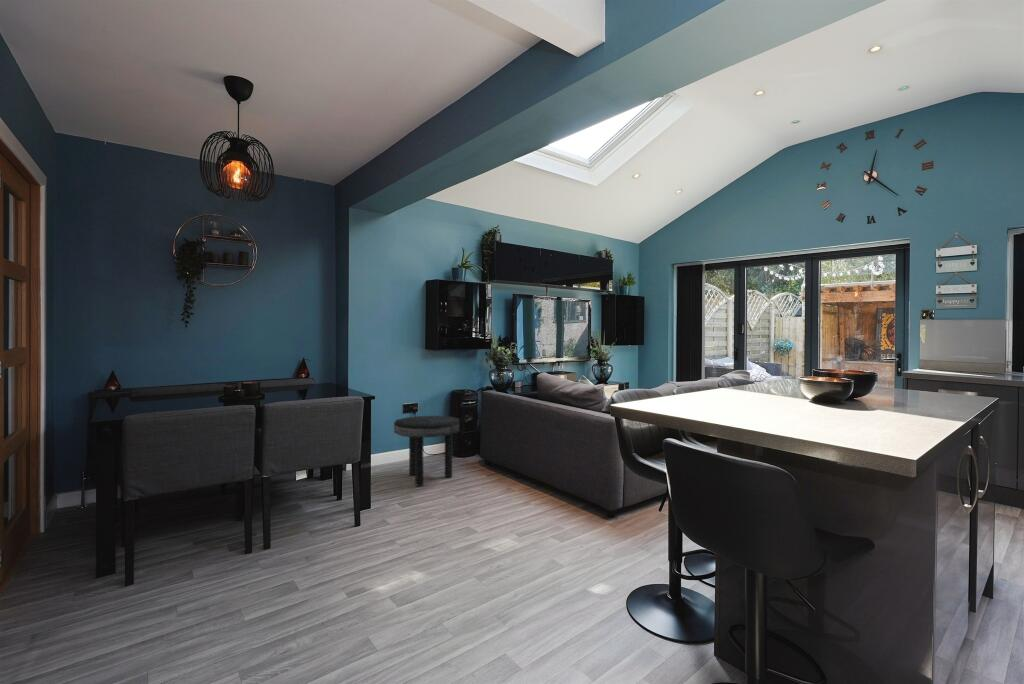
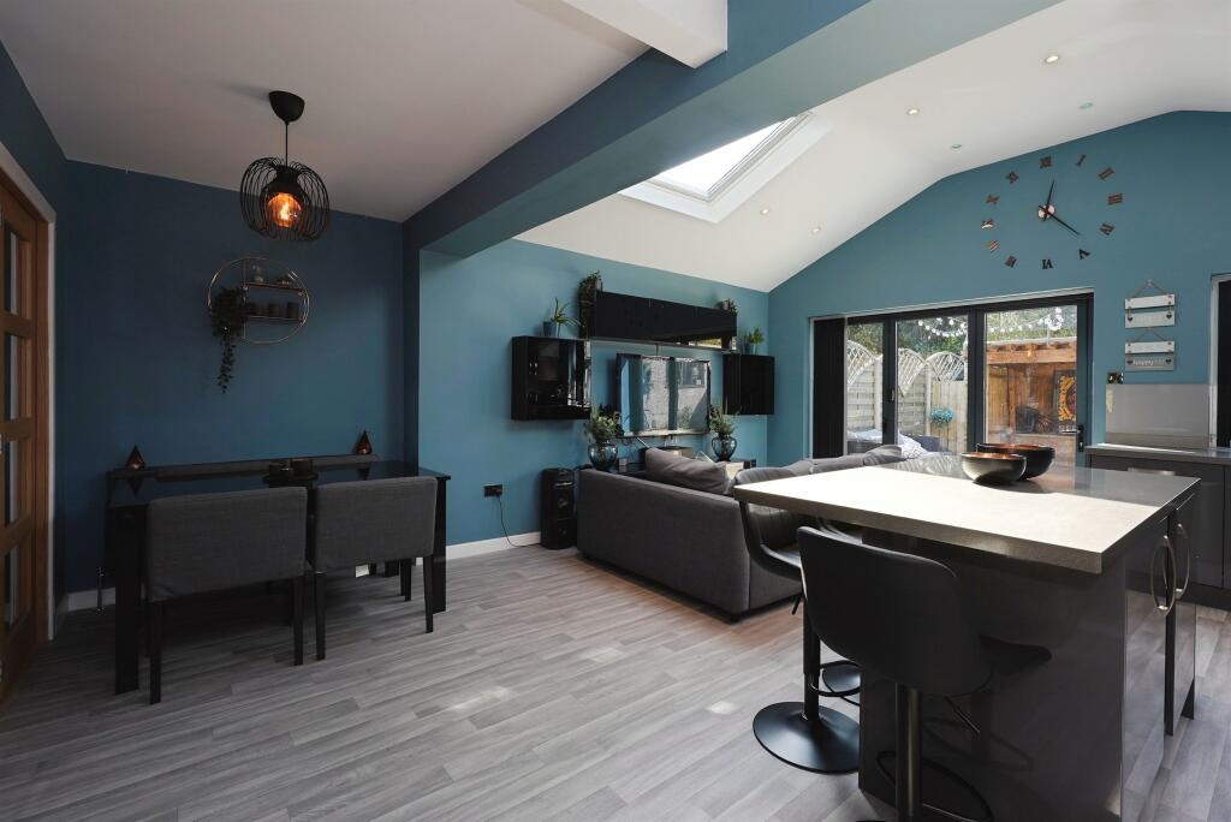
- side table (422, 449)
